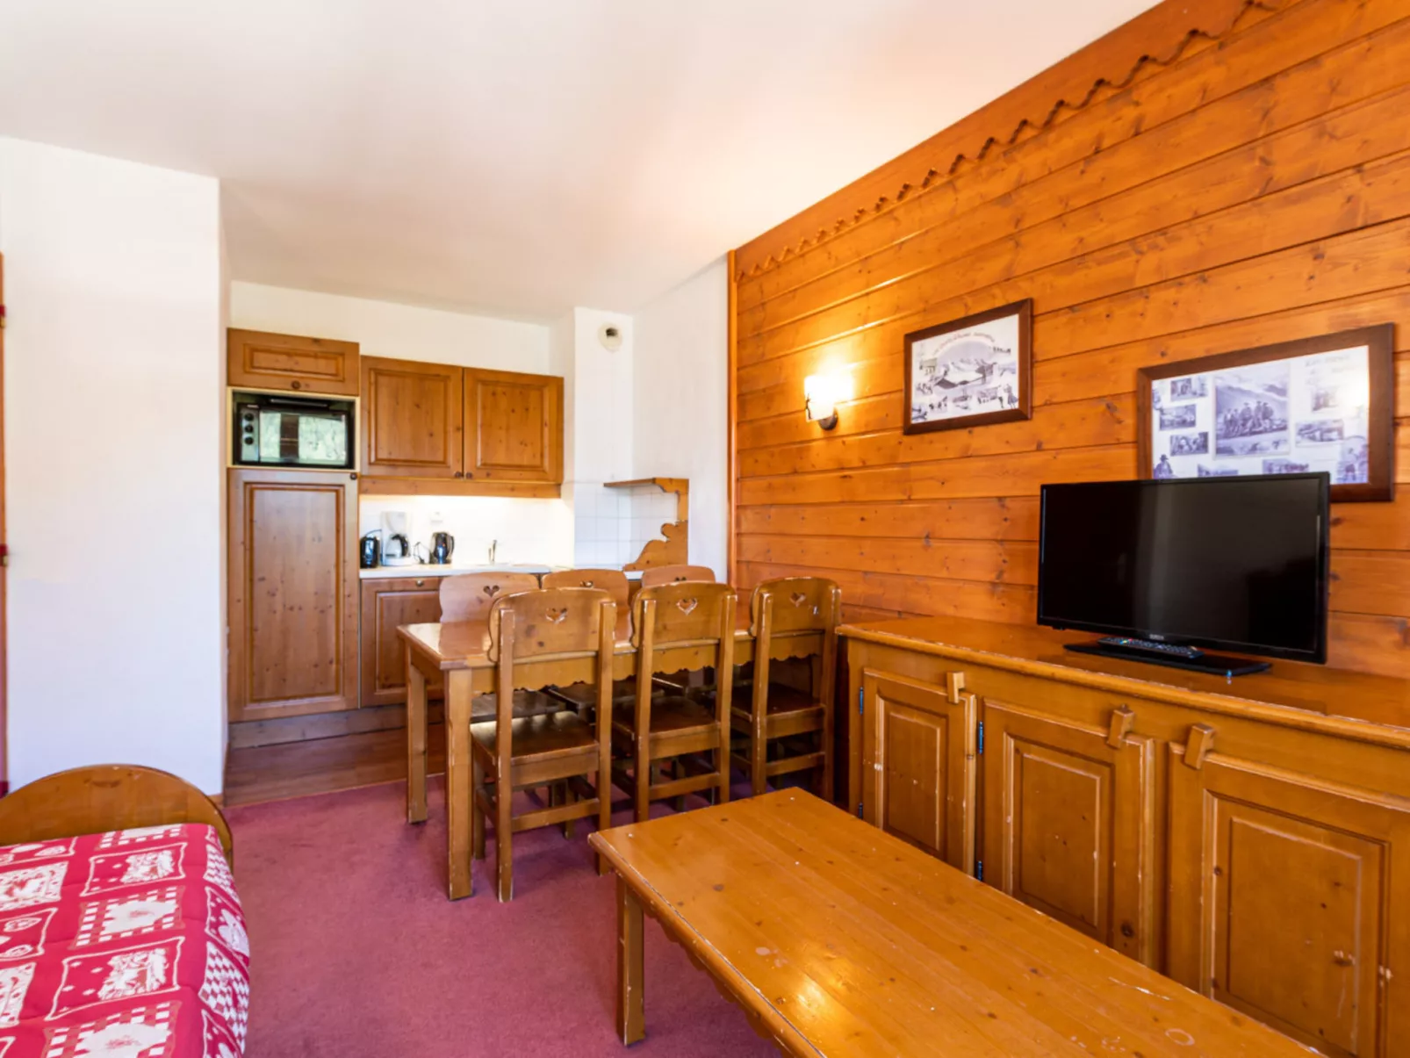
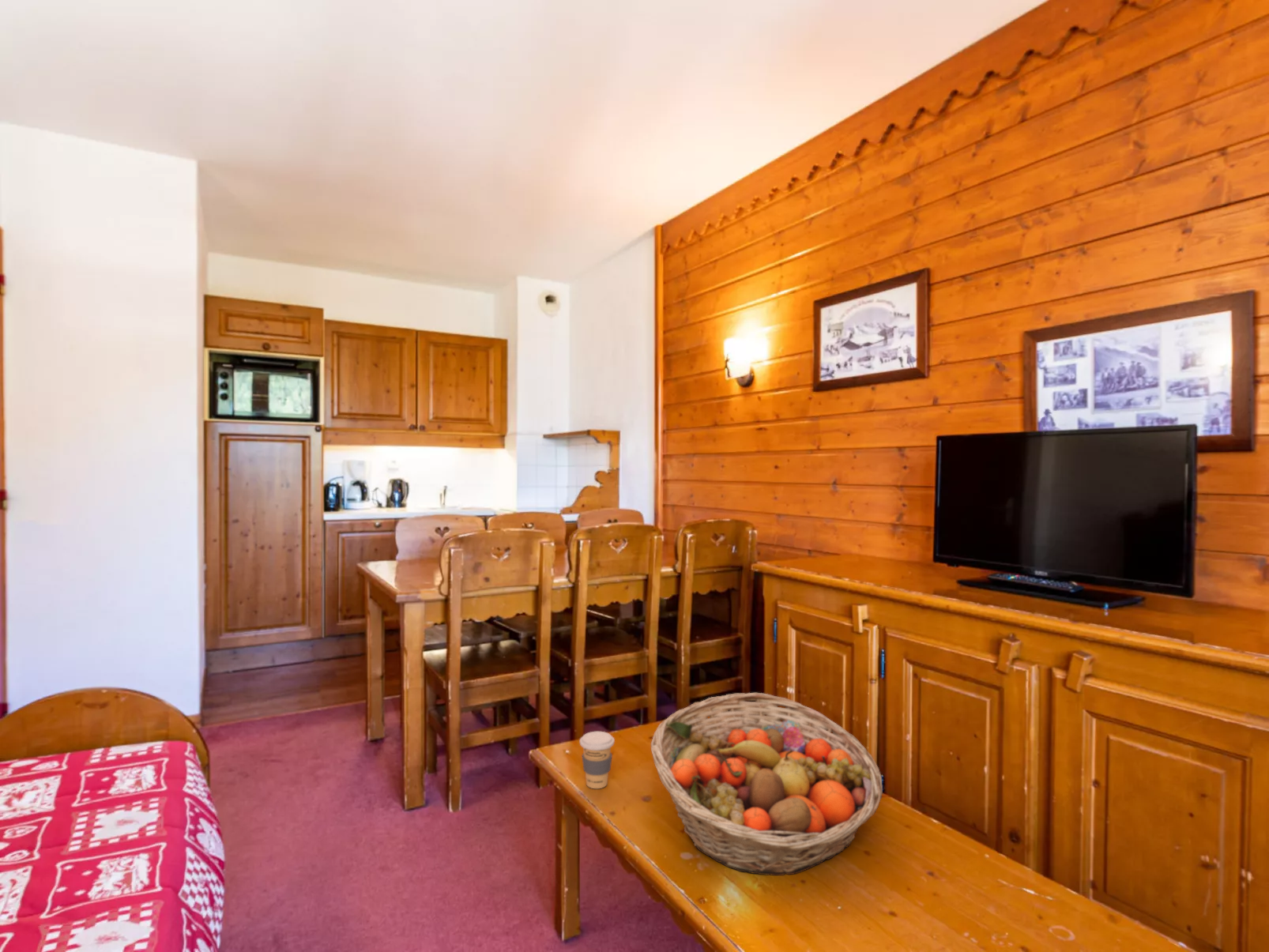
+ coffee cup (597, 760)
+ fruit basket (765, 775)
